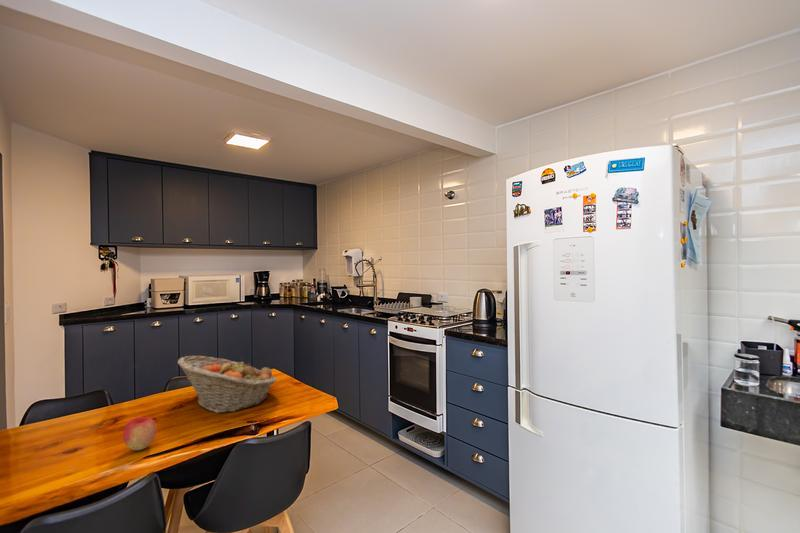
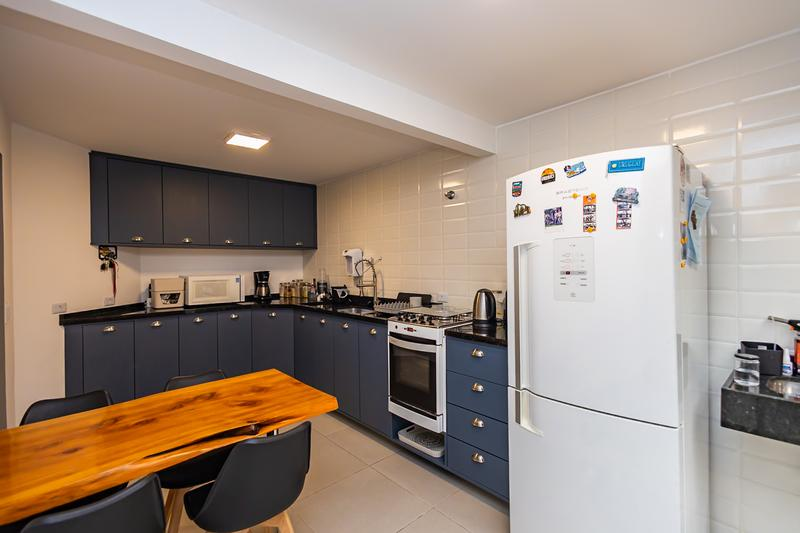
- fruit basket (228, 377)
- apple (140, 433)
